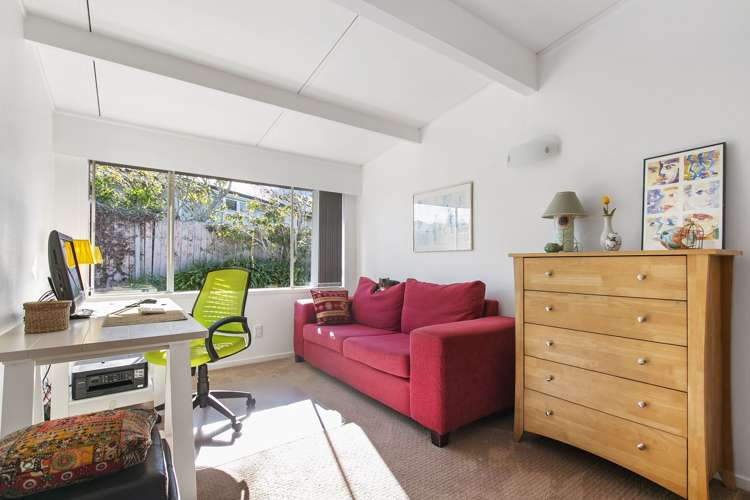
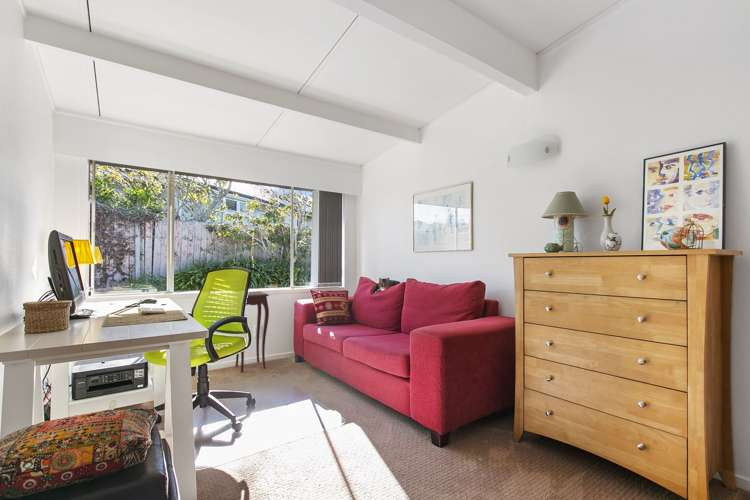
+ side table (256, 332)
